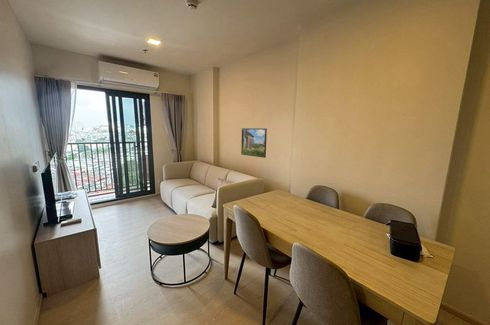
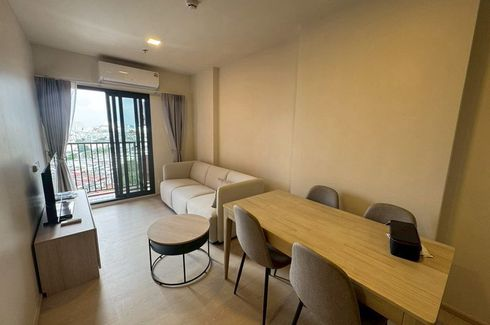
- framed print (253, 142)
